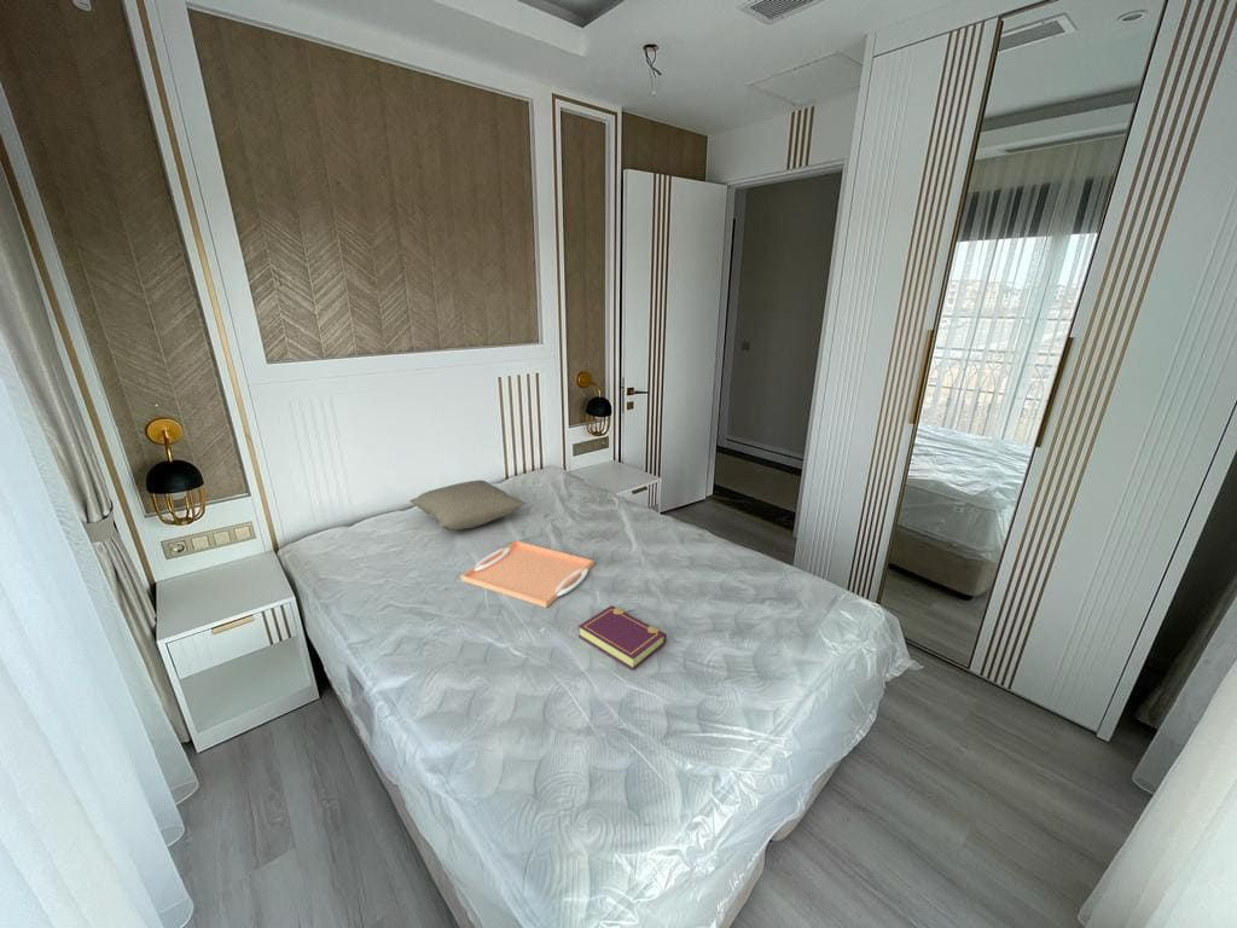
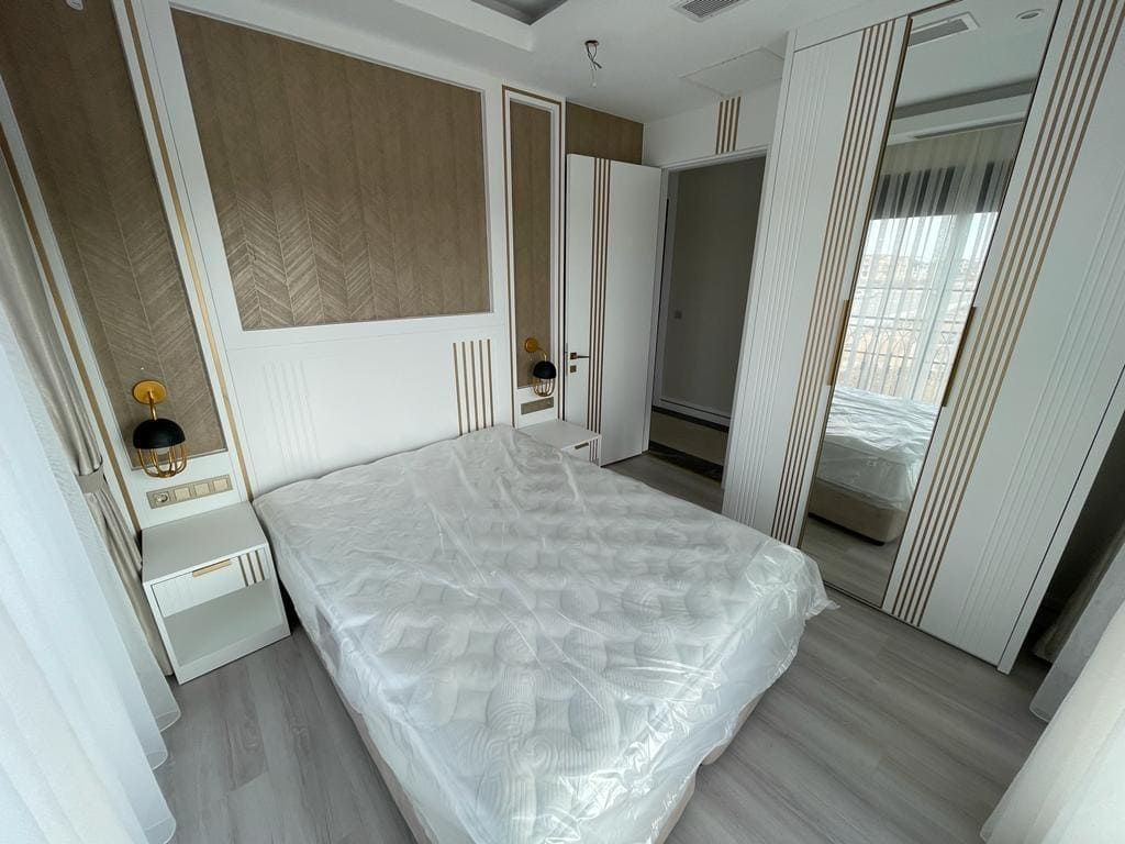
- serving tray (529, 570)
- pillow (466, 503)
- book (621, 633)
